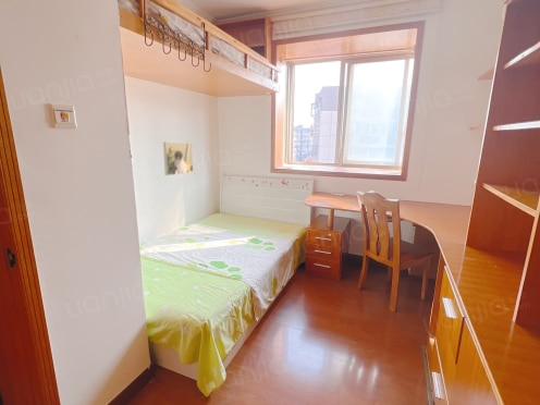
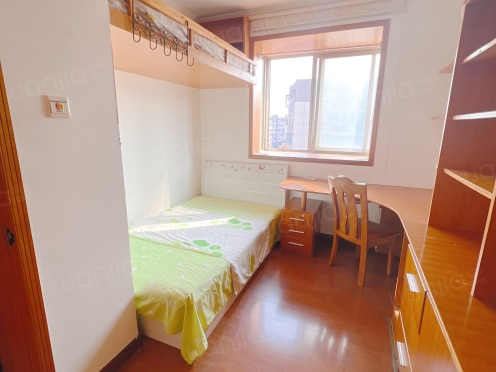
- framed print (179, 158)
